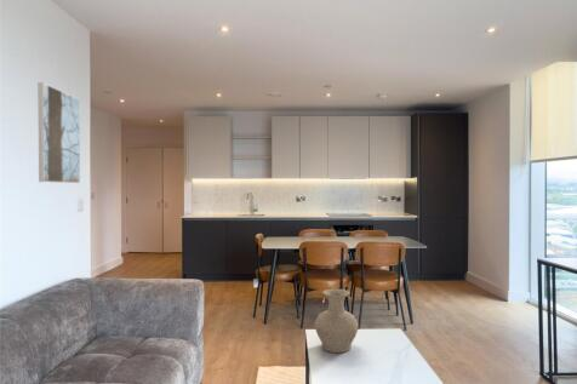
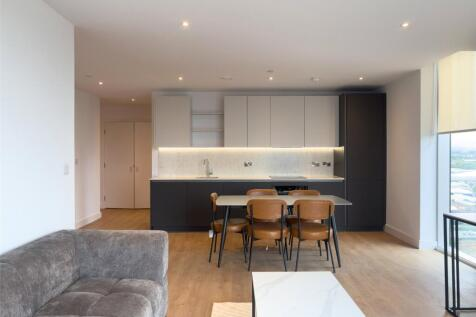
- vase (336, 319)
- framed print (61, 137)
